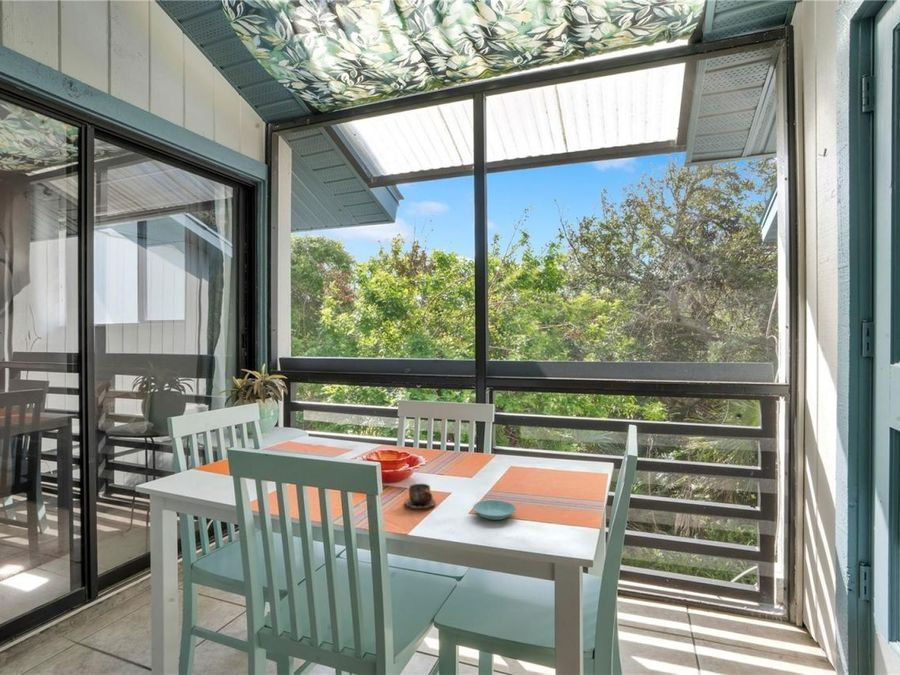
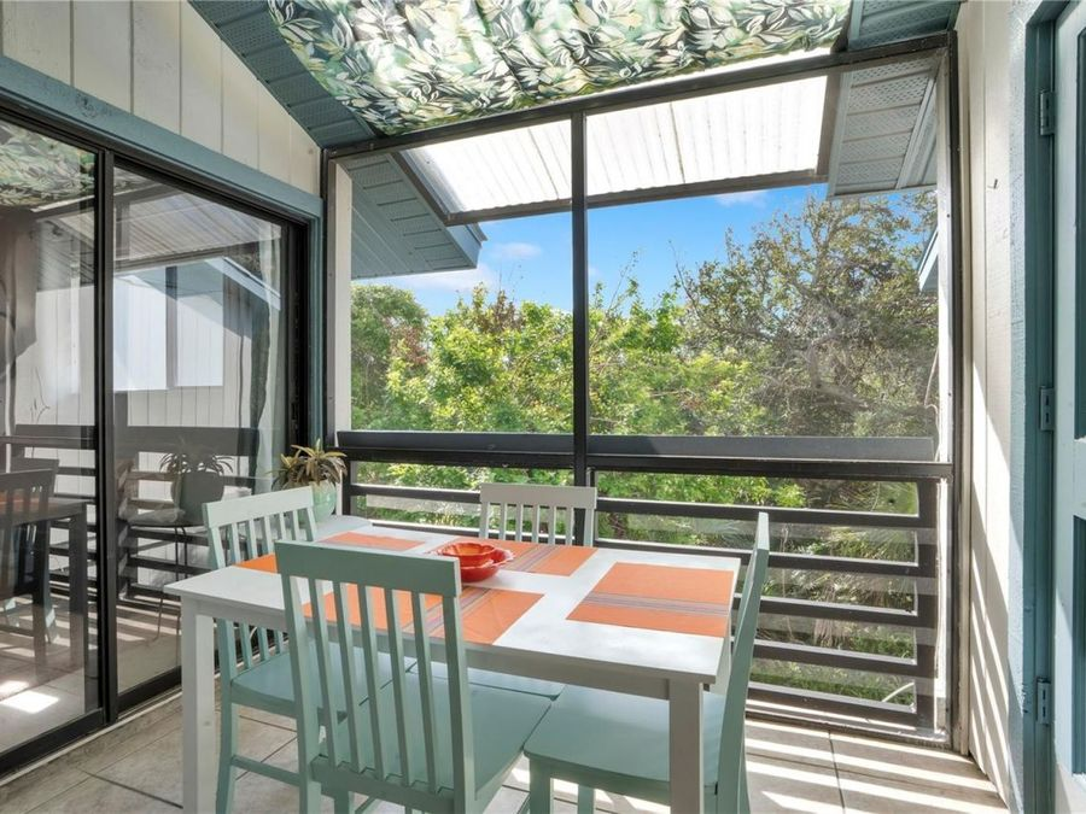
- saucer (494, 511)
- cup (420, 495)
